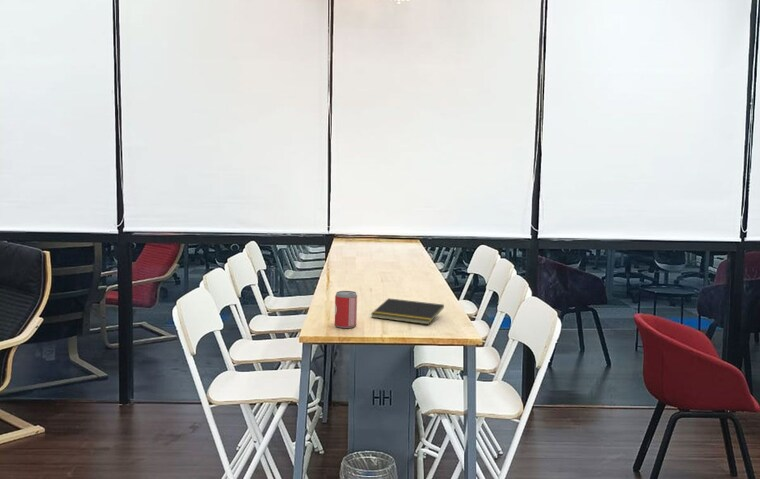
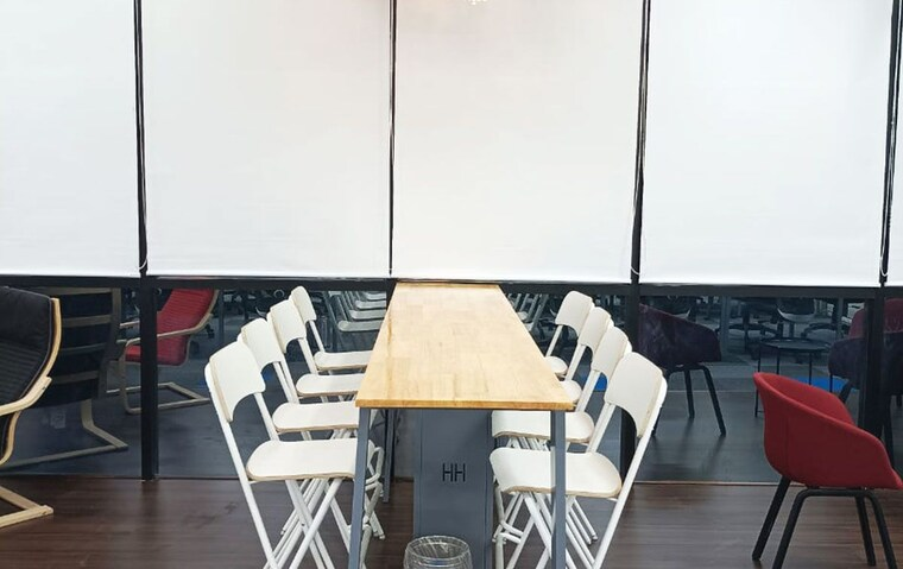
- notepad (407, 310)
- beer can (345, 309)
